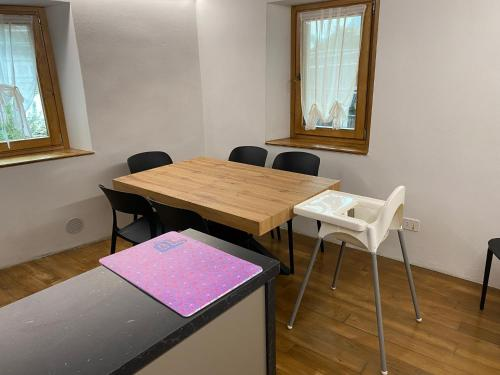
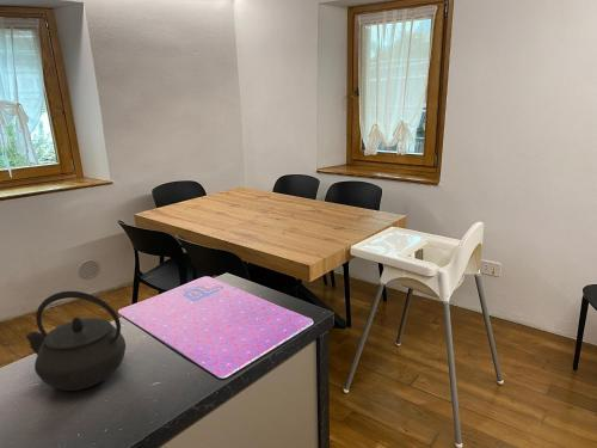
+ kettle (73, 333)
